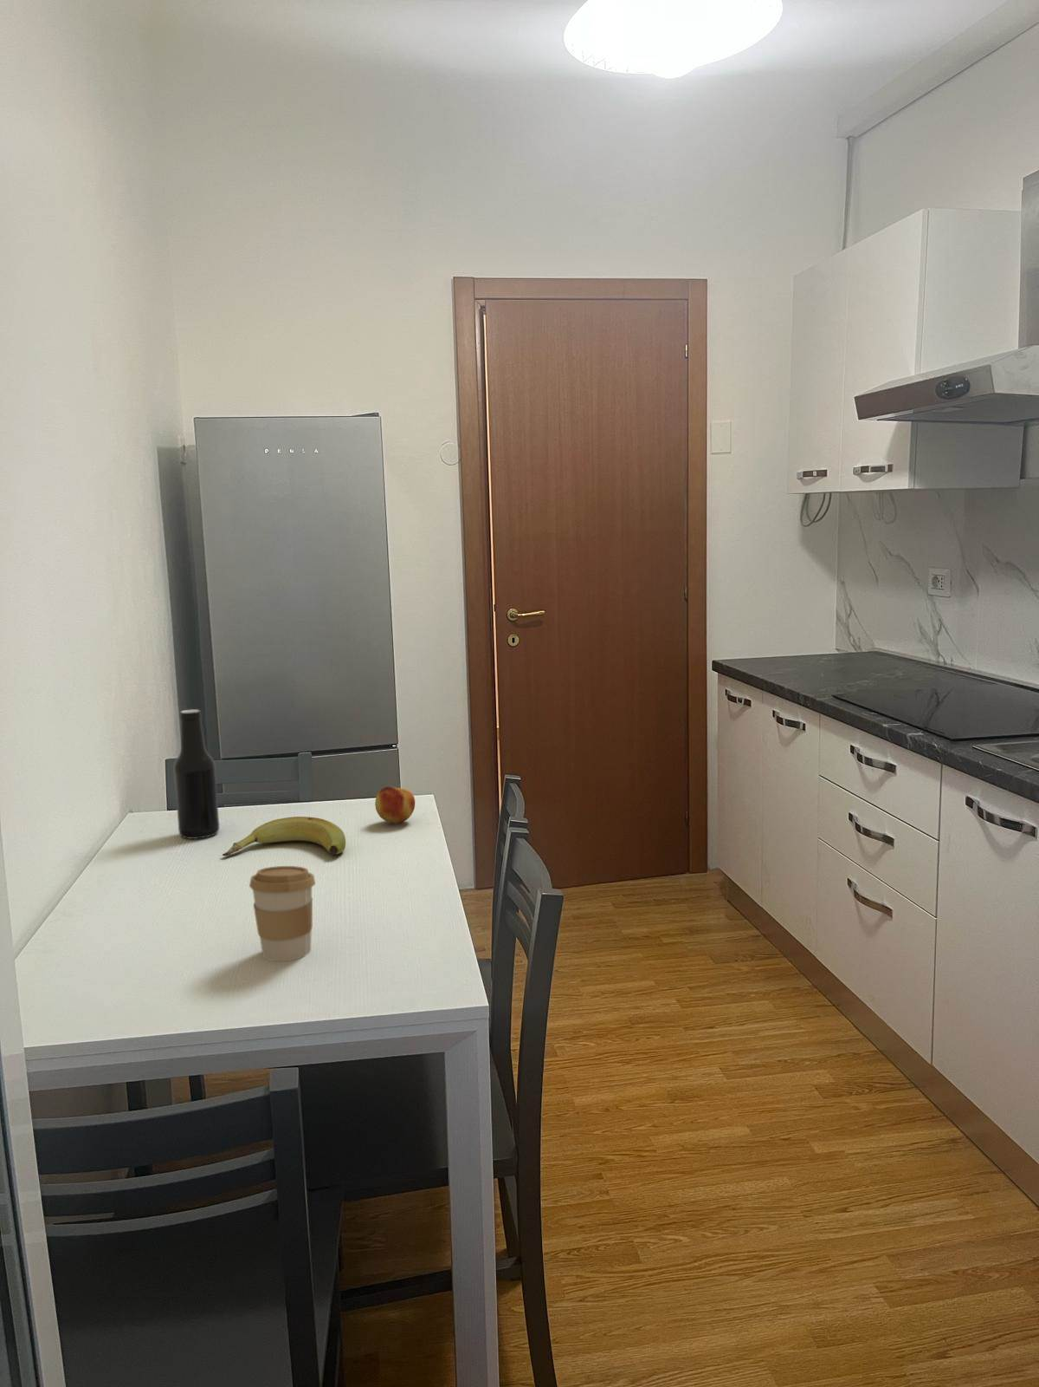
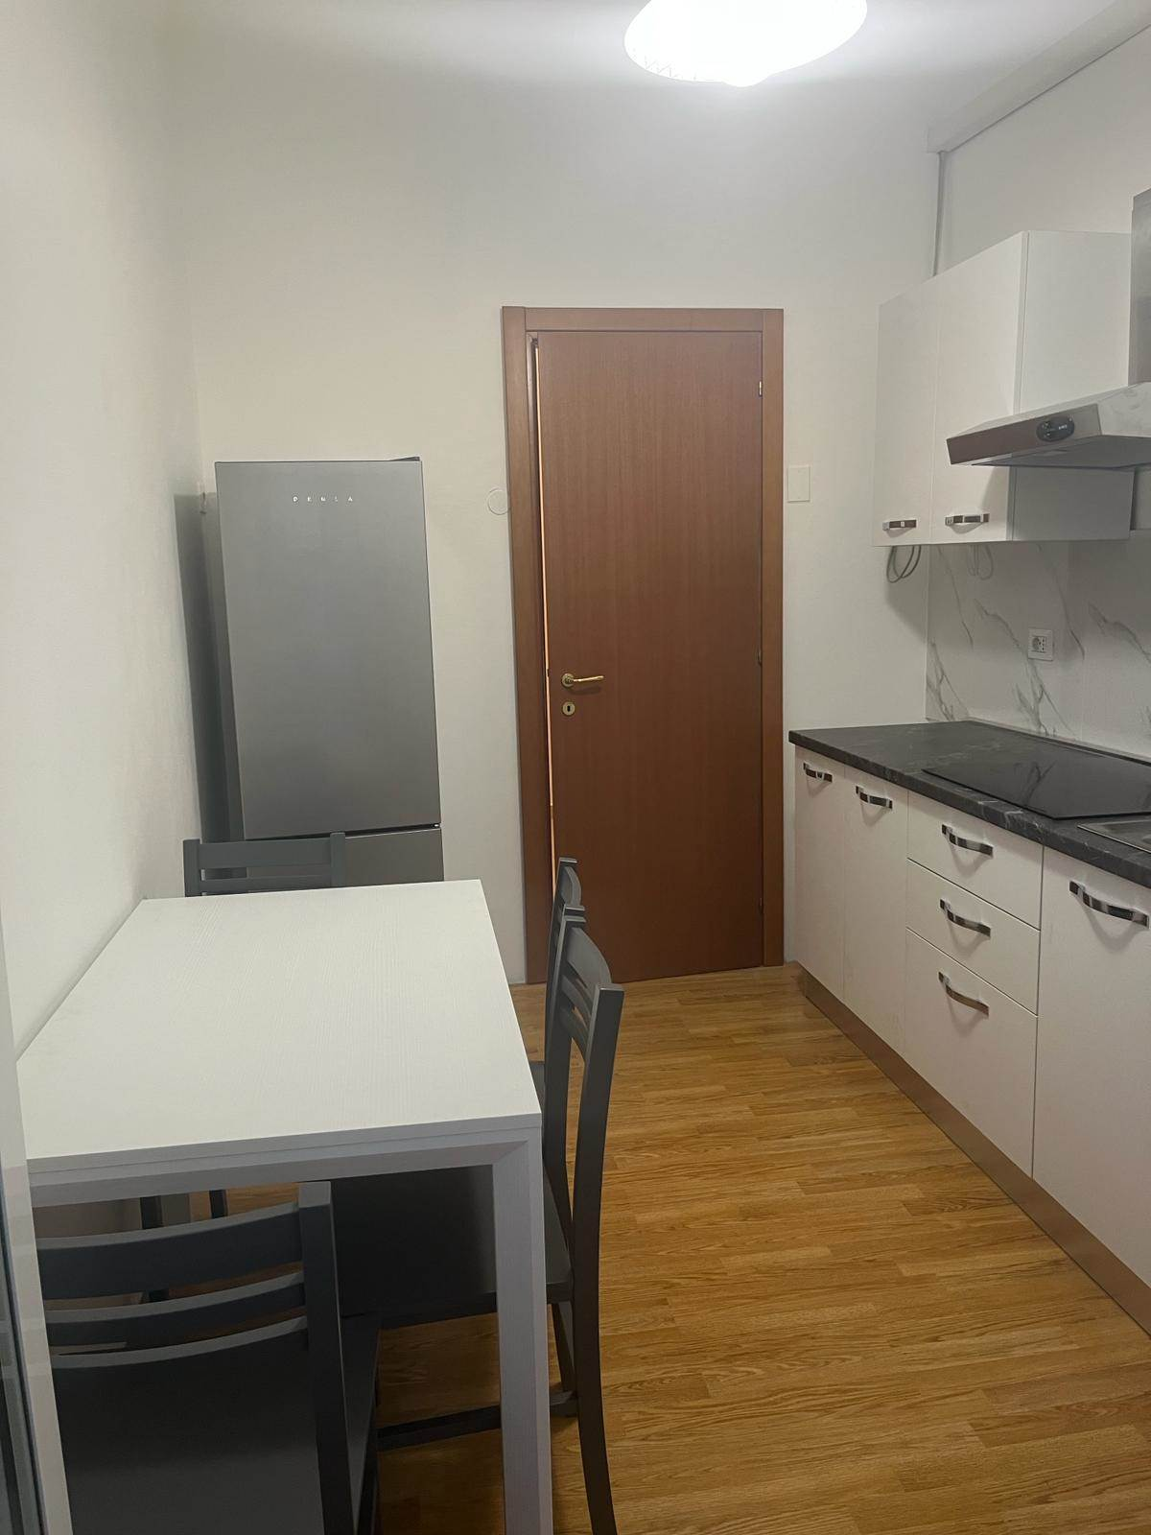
- beer bottle (194, 772)
- coffee cup (284, 910)
- fruit (395, 804)
- banana (283, 839)
